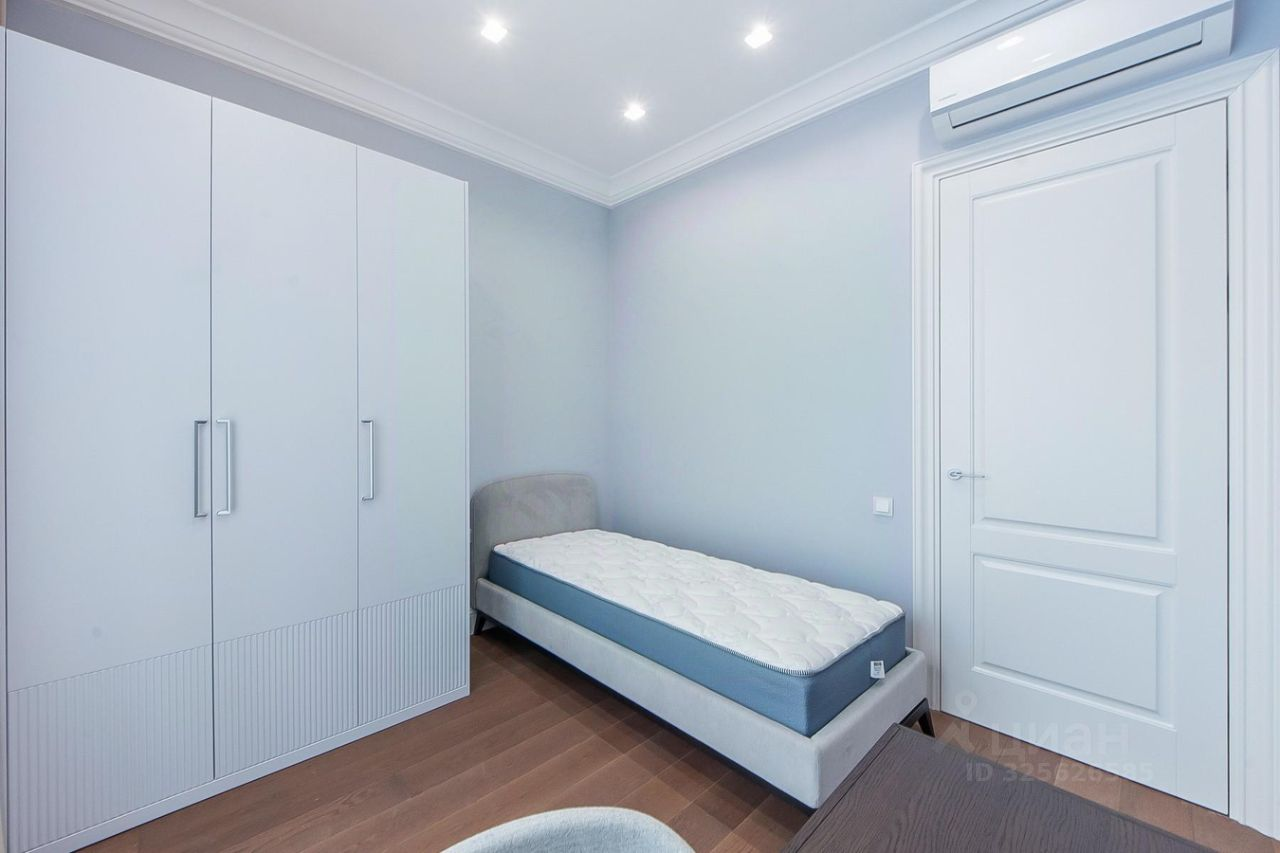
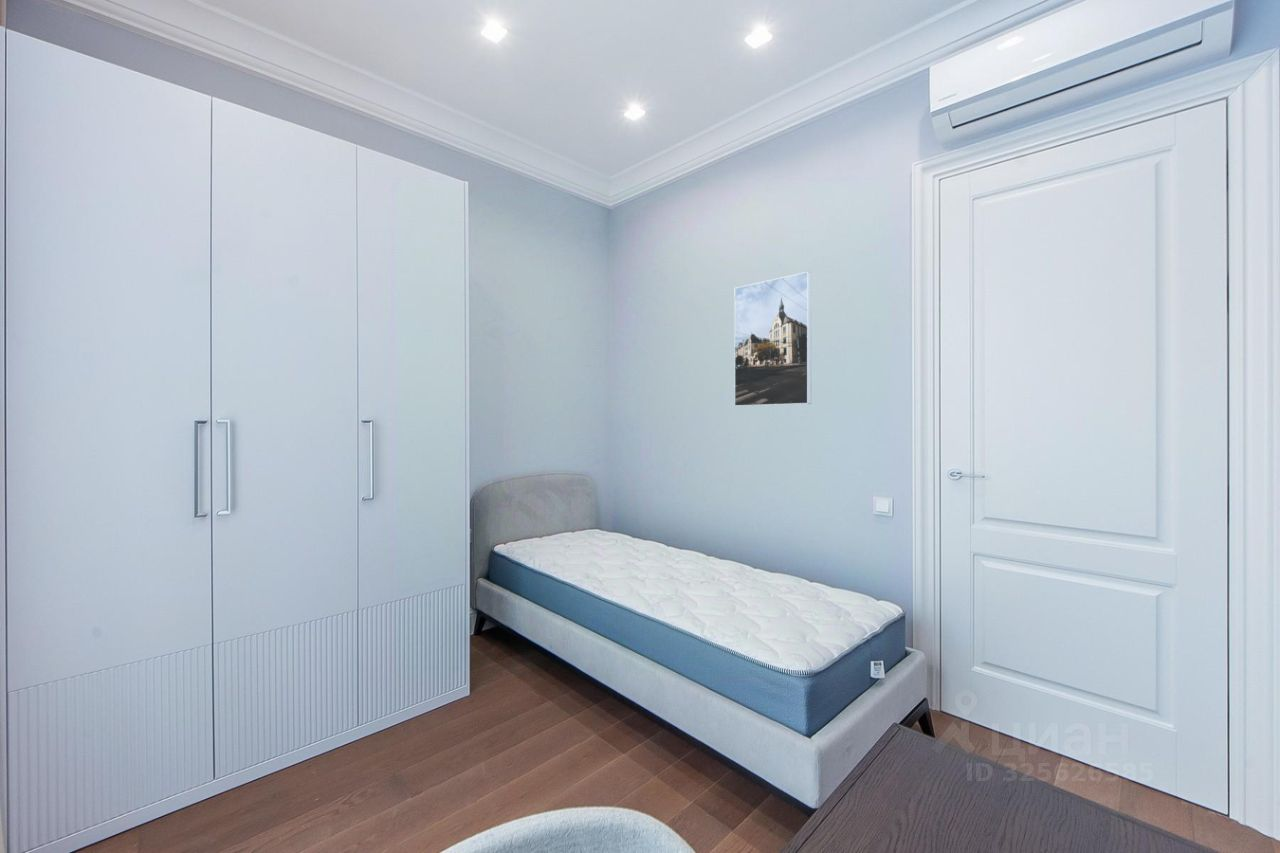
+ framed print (770, 342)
